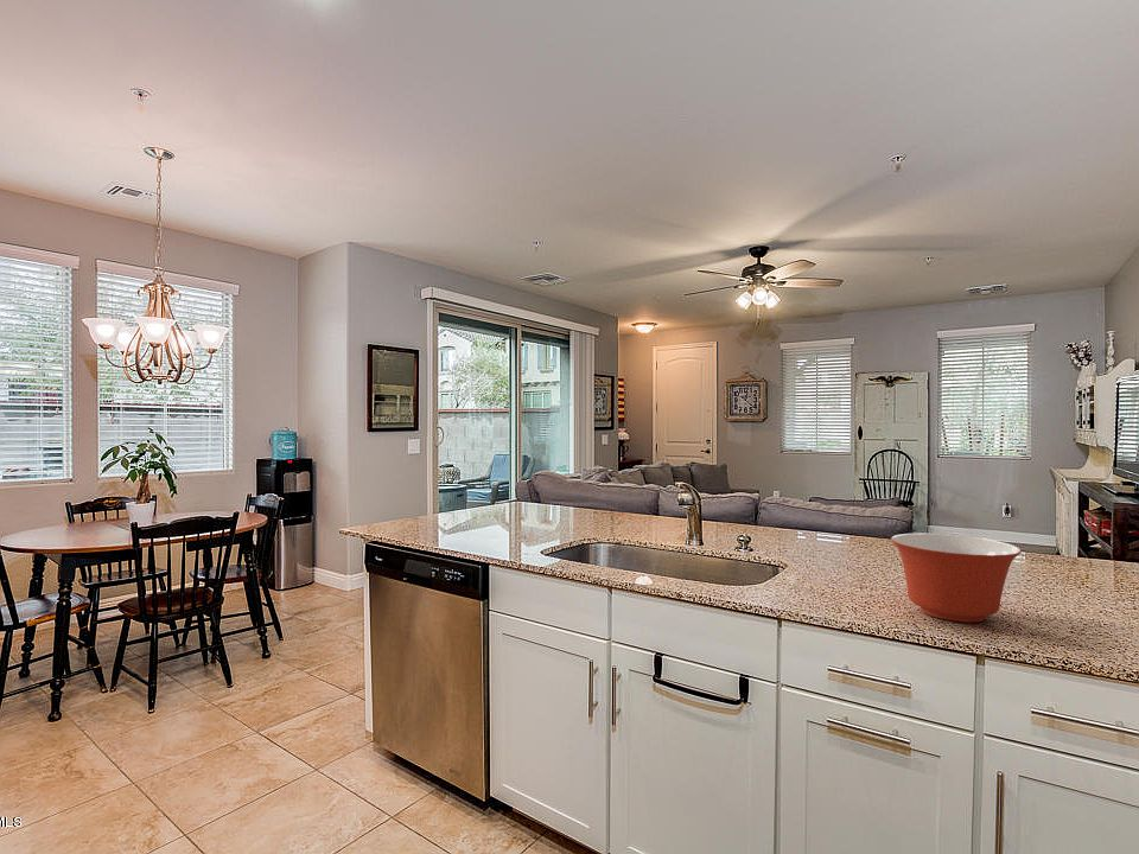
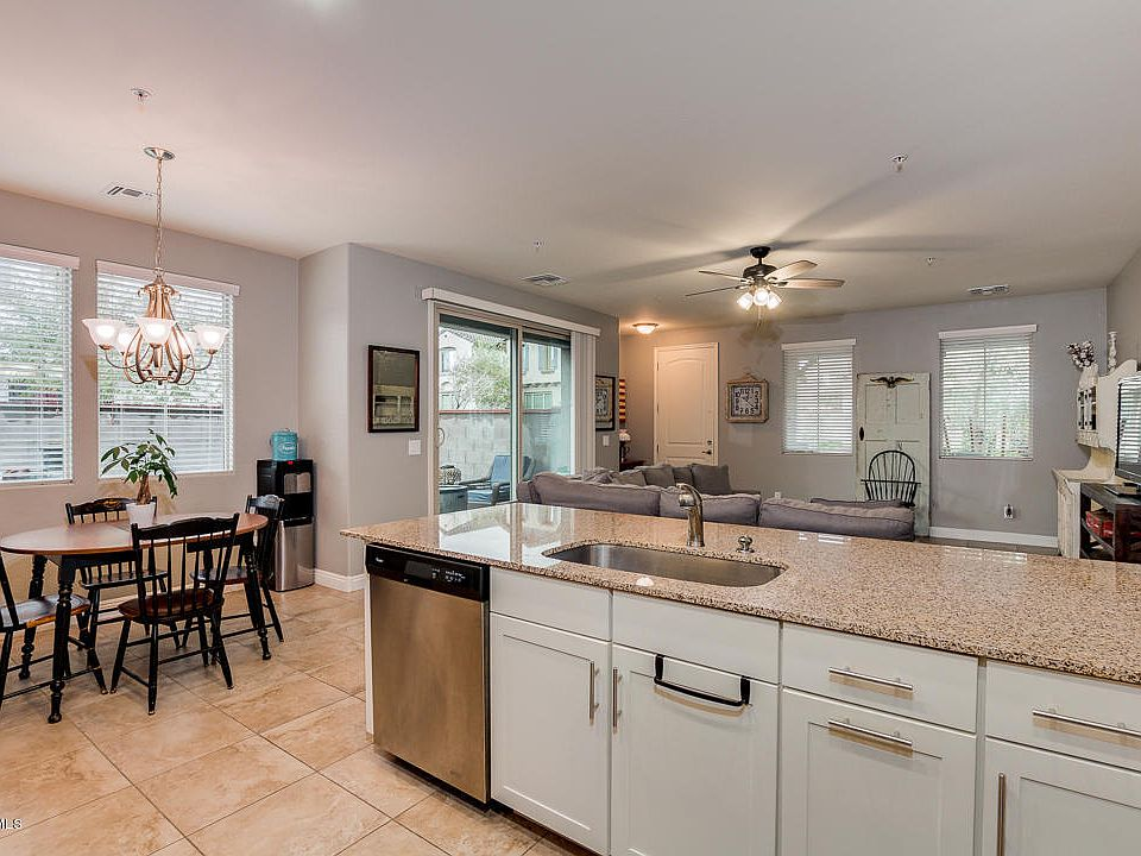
- mixing bowl (952, 578)
